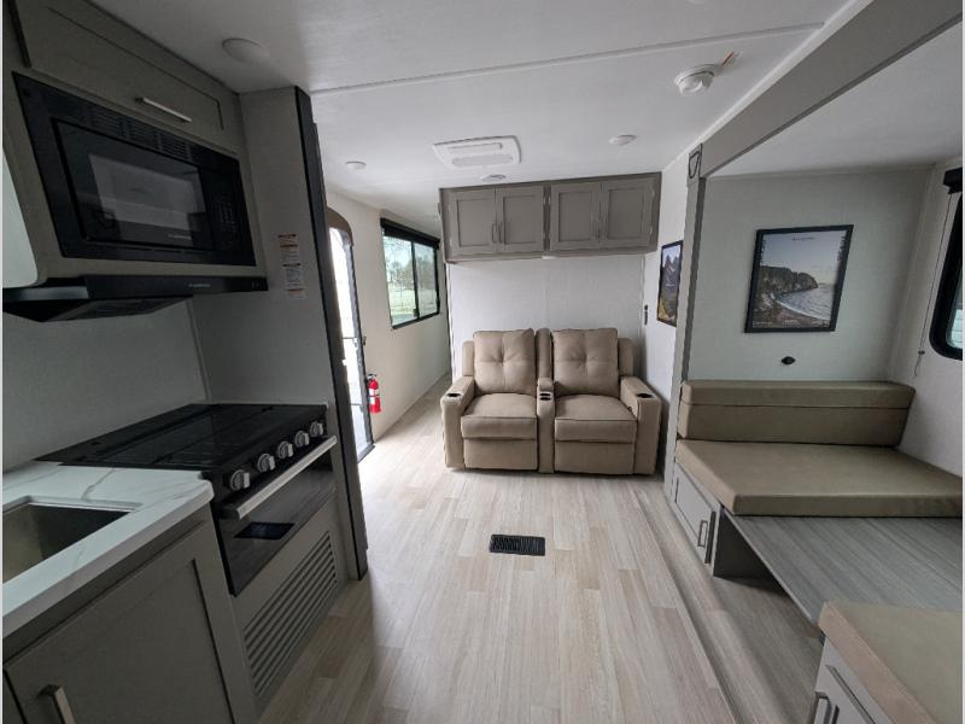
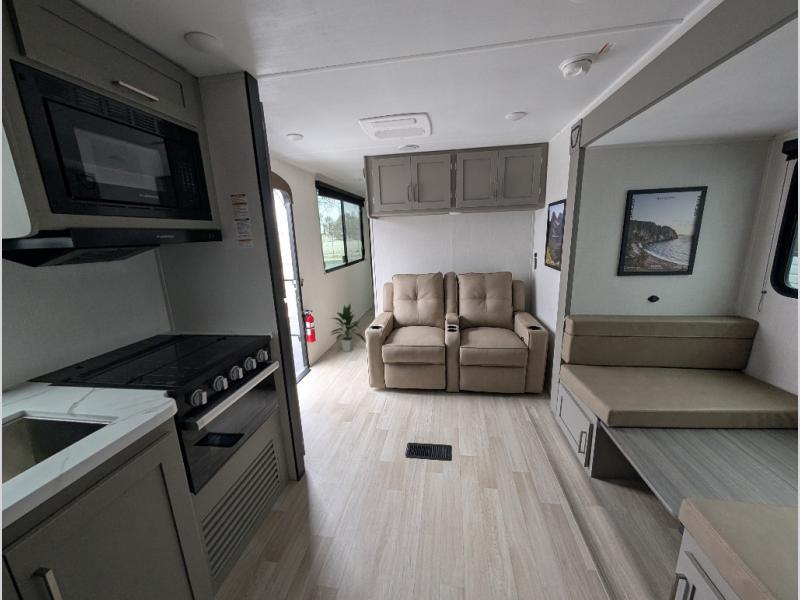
+ indoor plant (347, 328)
